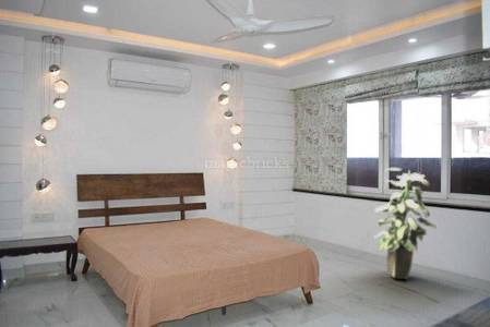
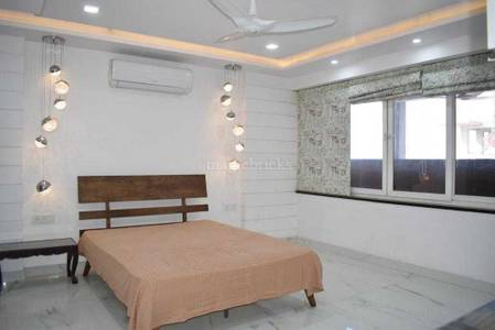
- indoor plant (401, 221)
